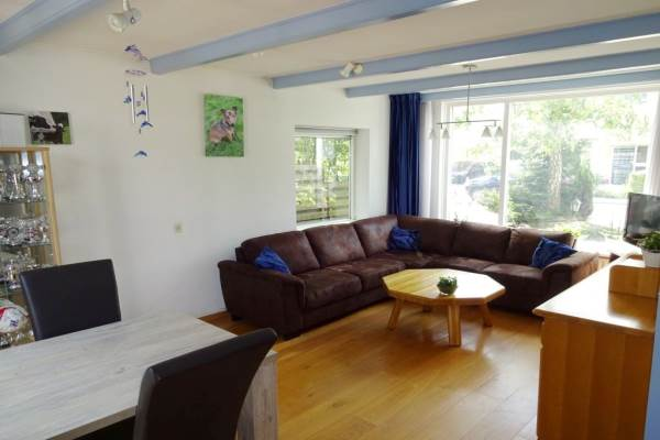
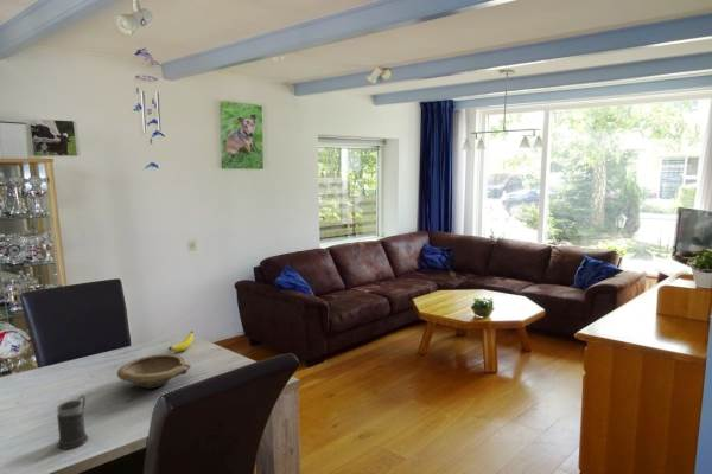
+ banana (184, 342)
+ mug (75, 419)
+ bowl (153, 373)
